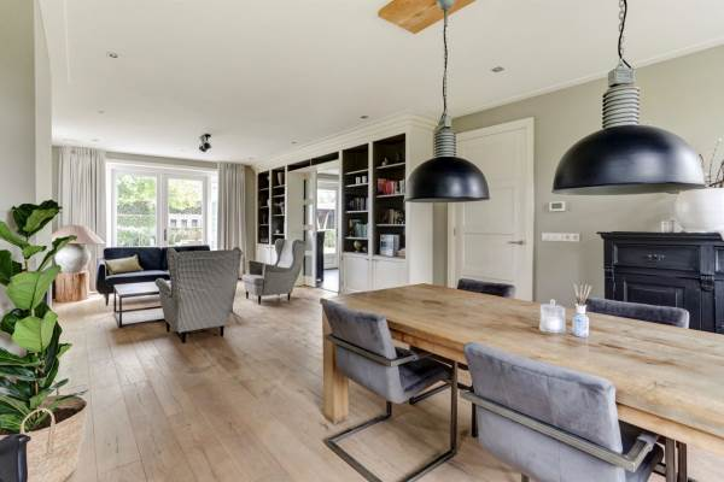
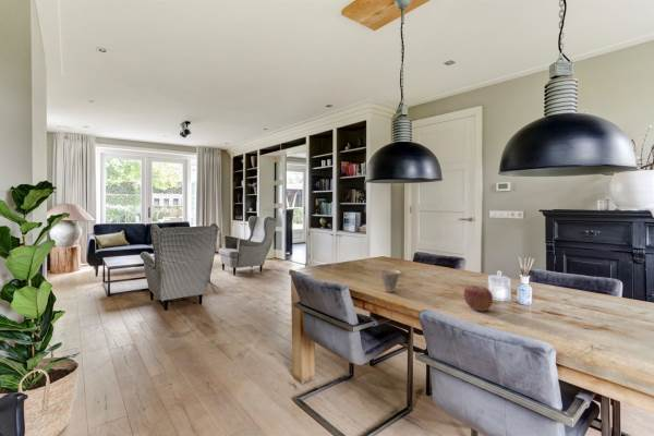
+ cup (389, 280)
+ apple (477, 298)
